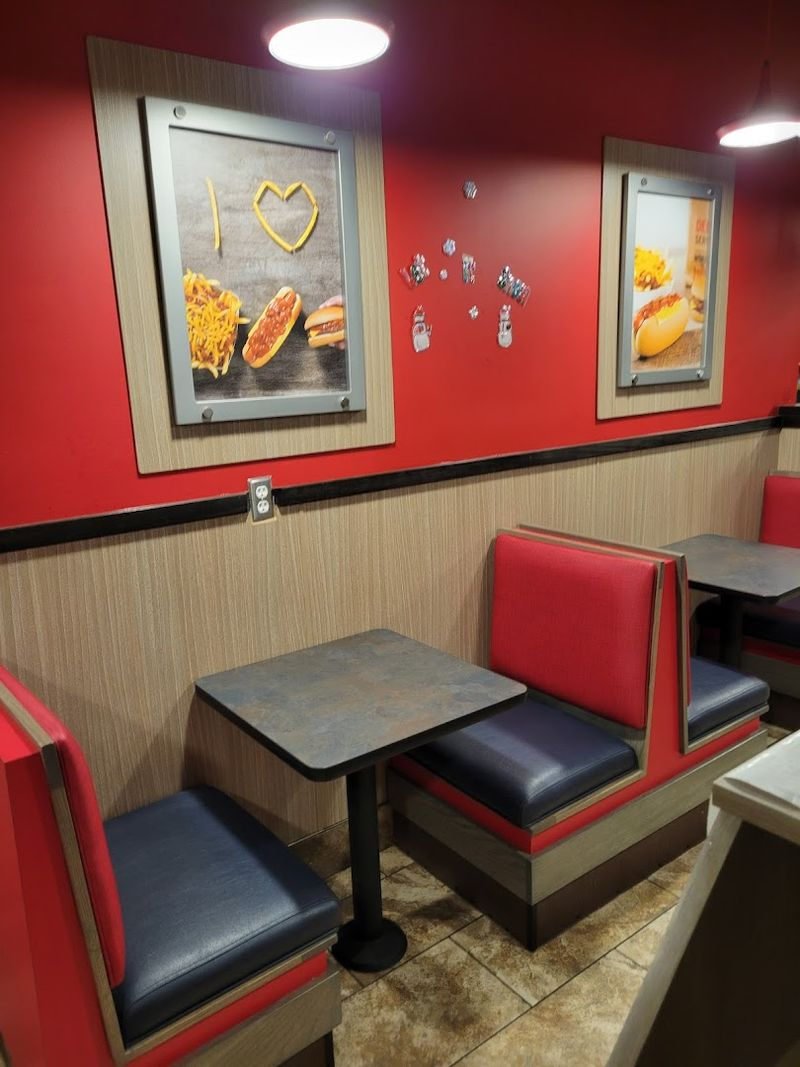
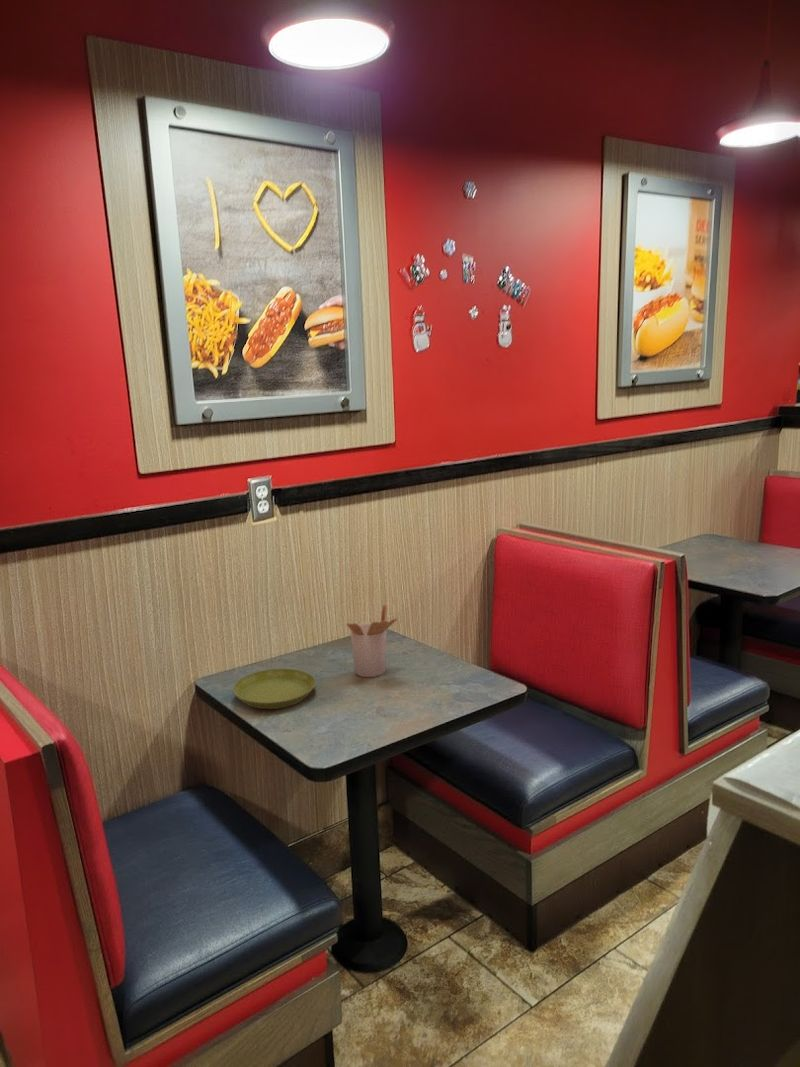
+ saucer (275, 690)
+ utensil holder (374, 642)
